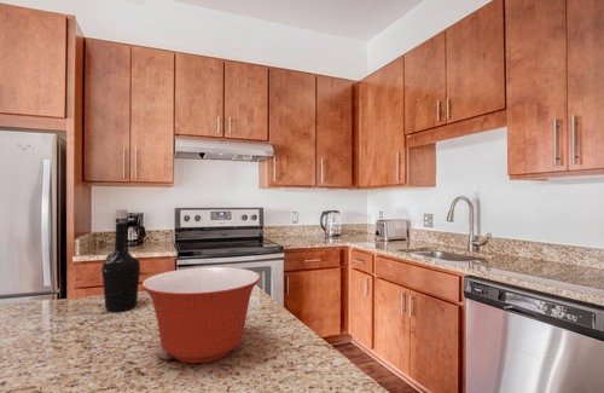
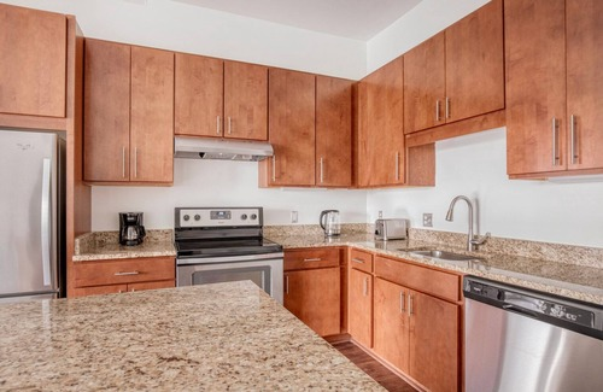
- bottle (121, 258)
- mixing bowl (203, 313)
